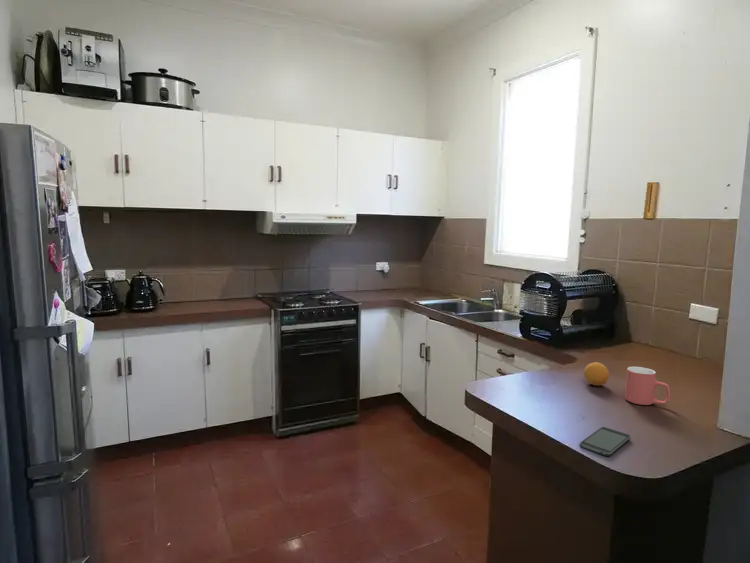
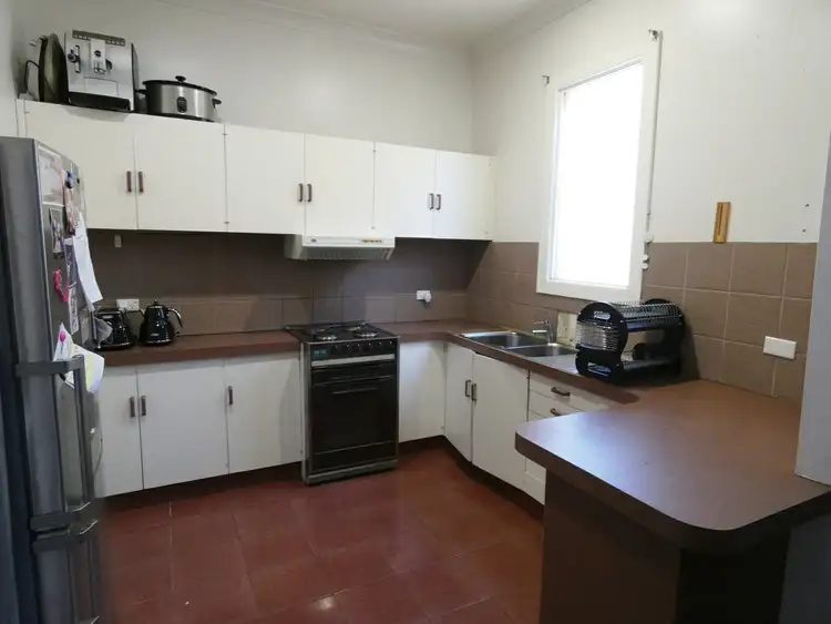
- fruit (596, 373)
- smartphone (605, 441)
- mug (647, 387)
